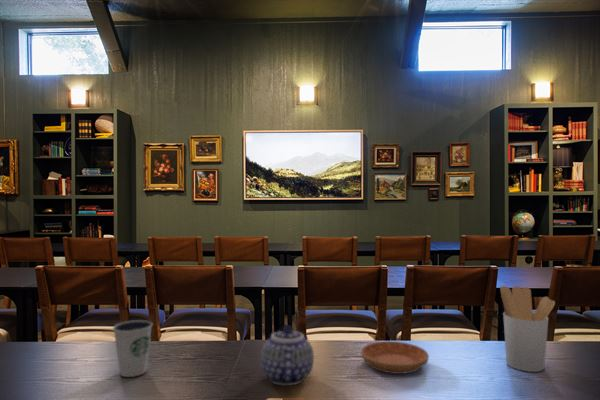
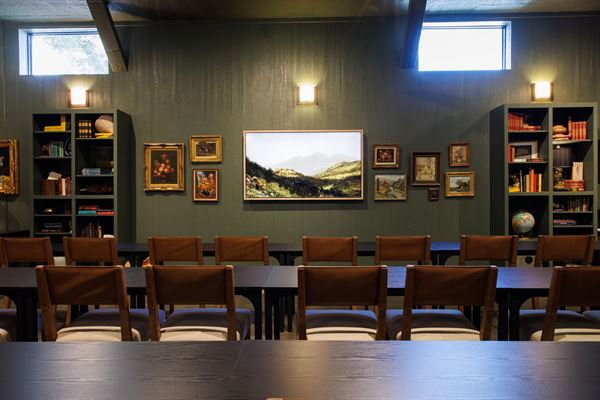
- utensil holder (521, 324)
- teapot (287, 351)
- dixie cup (133, 348)
- saucer (394, 357)
